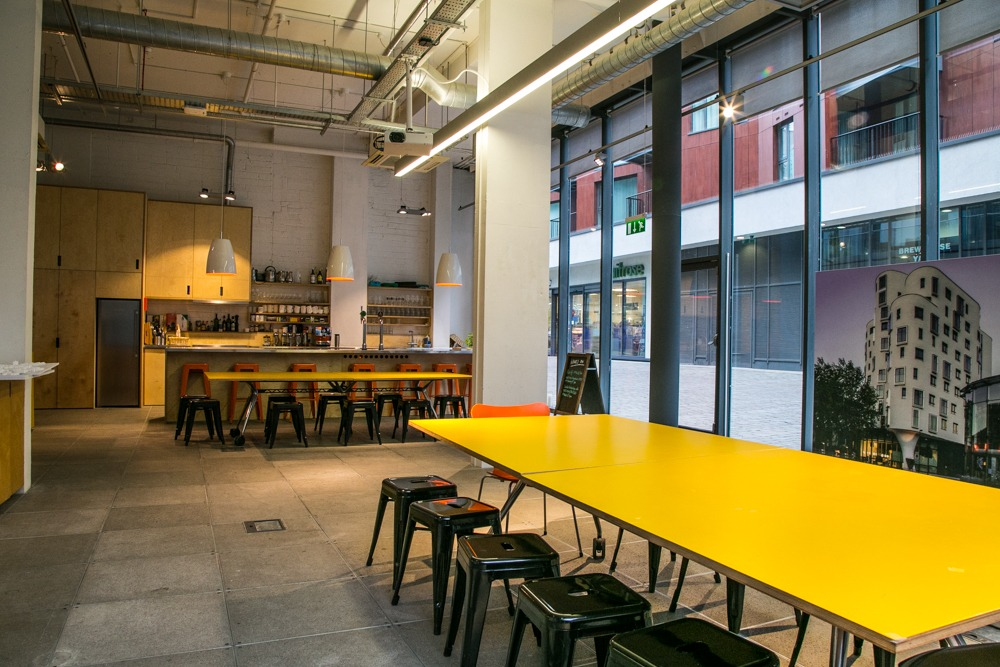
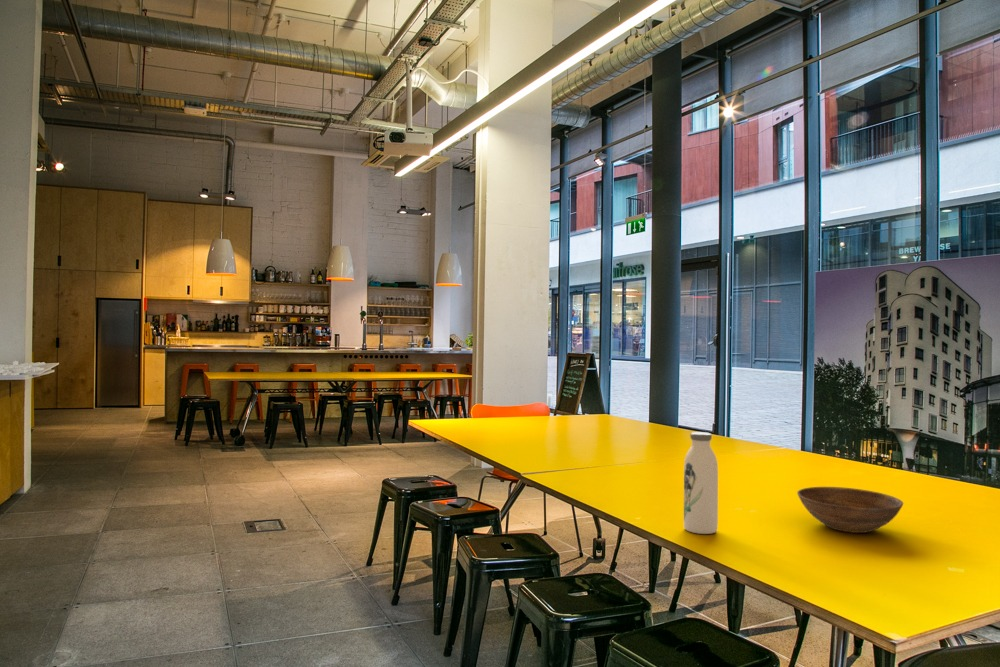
+ bowl (848, 511)
+ water bottle (700, 481)
